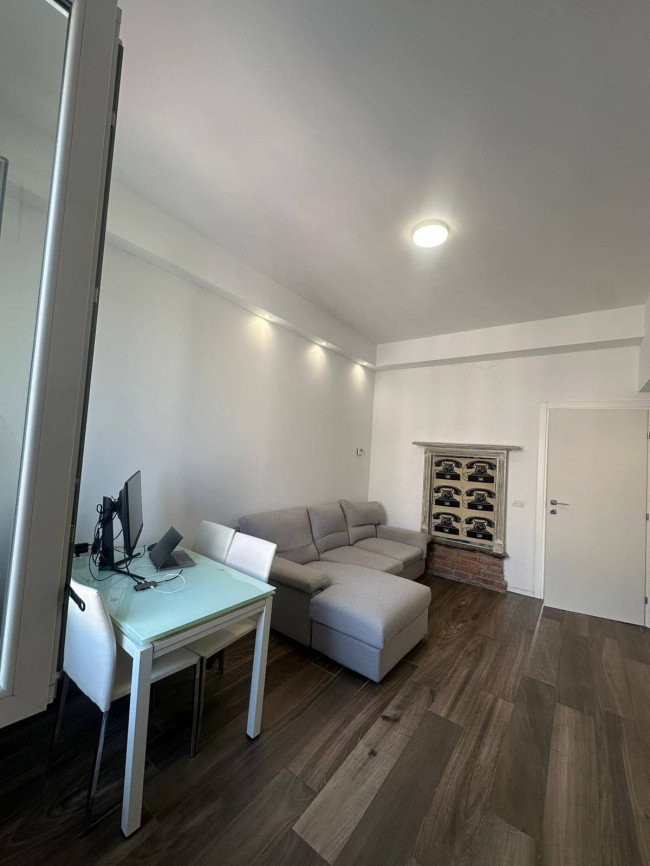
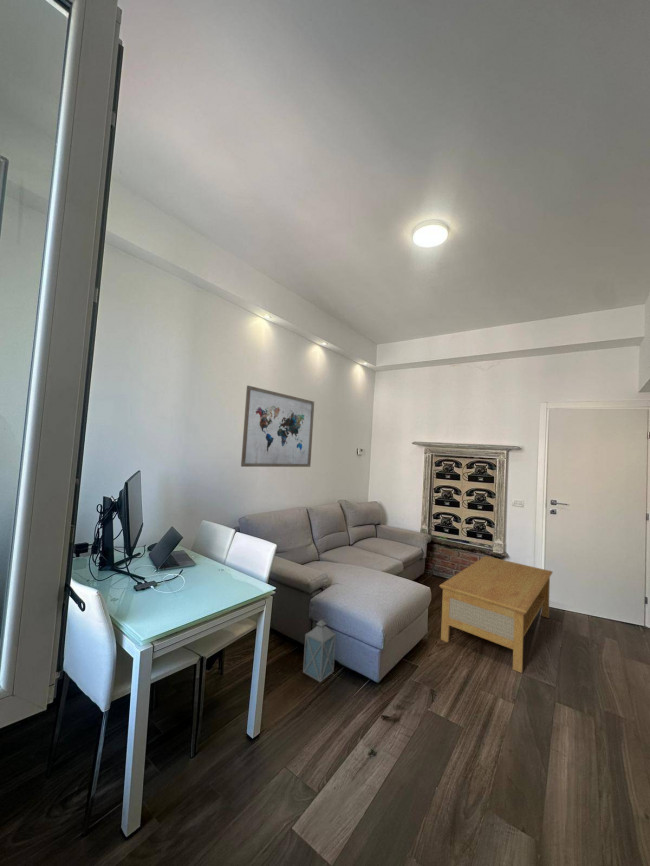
+ lantern (320, 645)
+ coffee table (500, 602)
+ wall art (281, 430)
